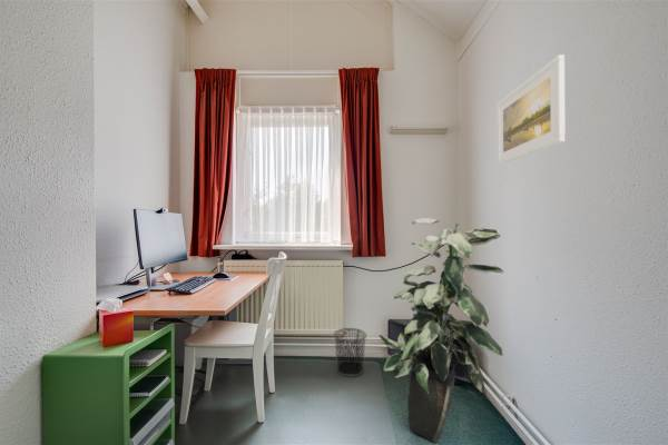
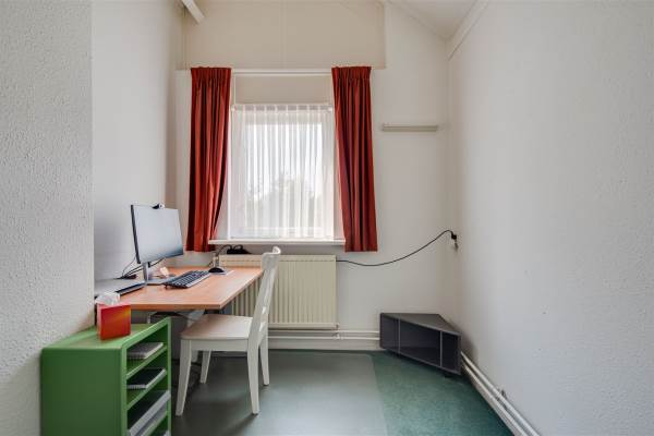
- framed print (524, 119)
- waste bin (350, 352)
- indoor plant (438, 324)
